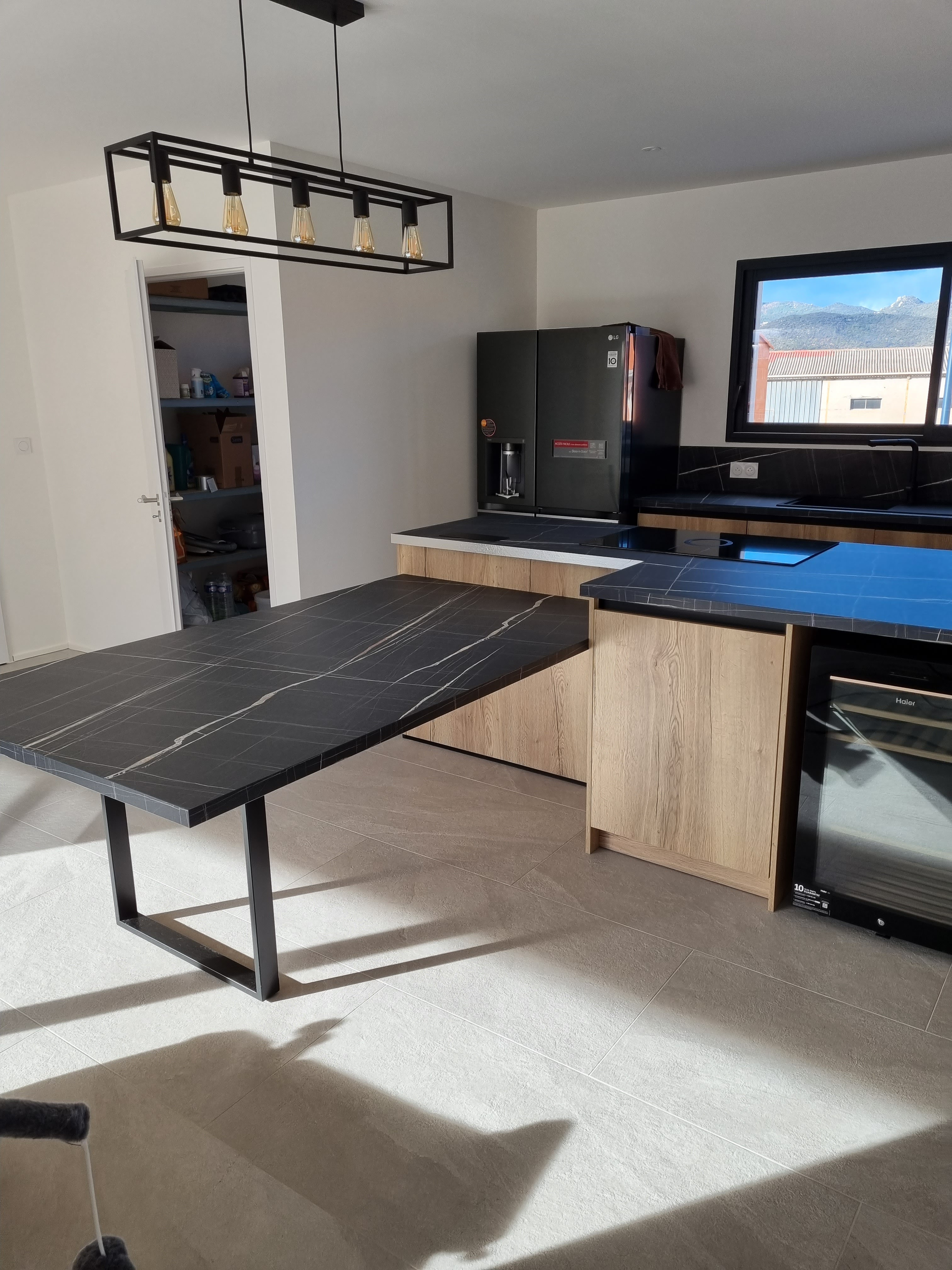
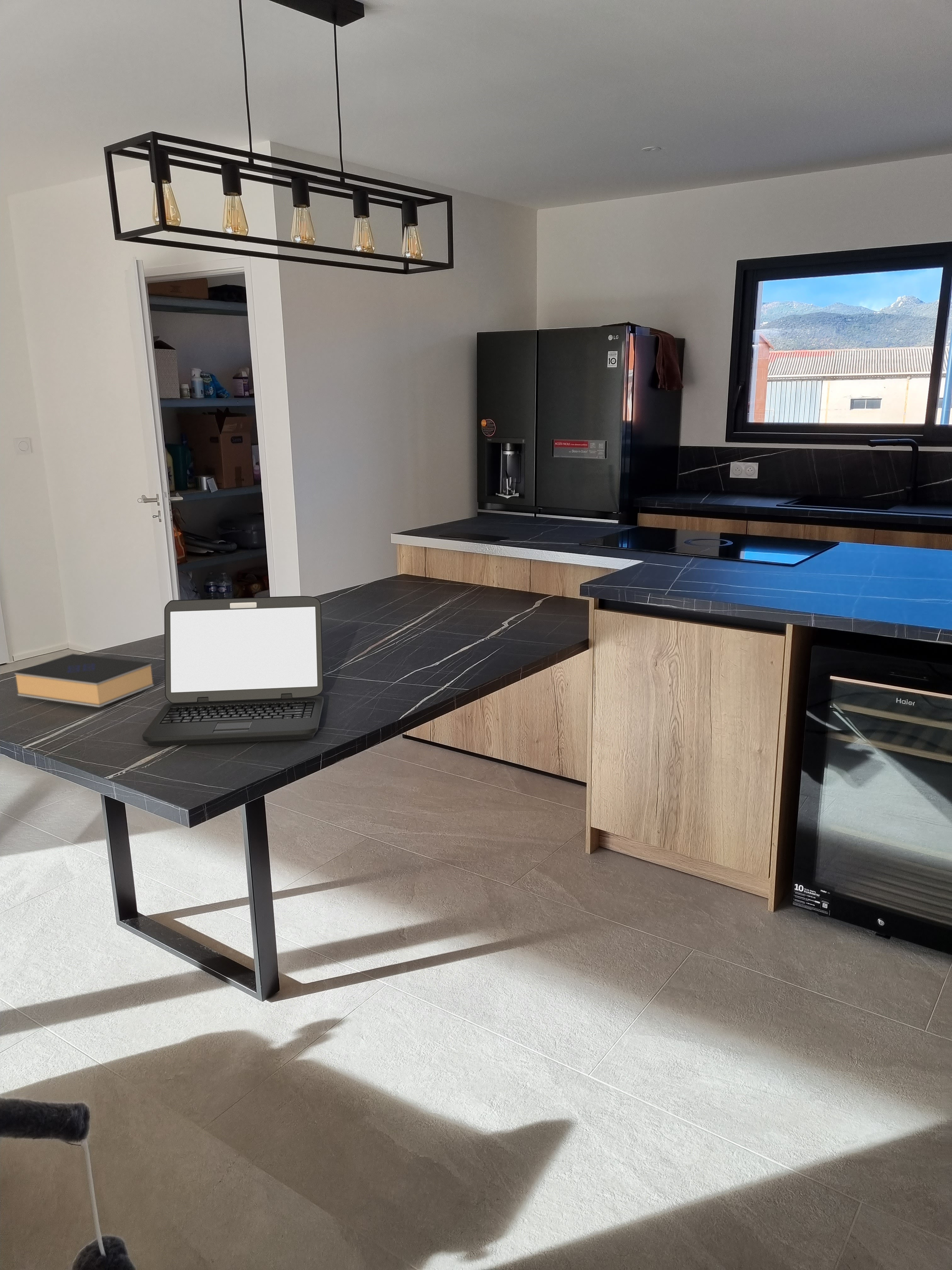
+ laptop (237, 666)
+ book (85, 680)
